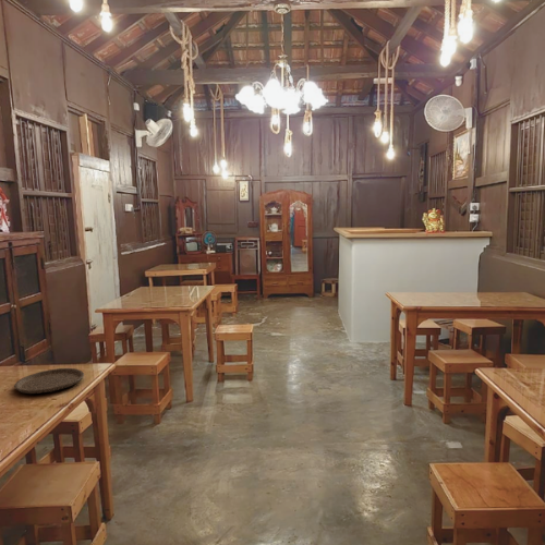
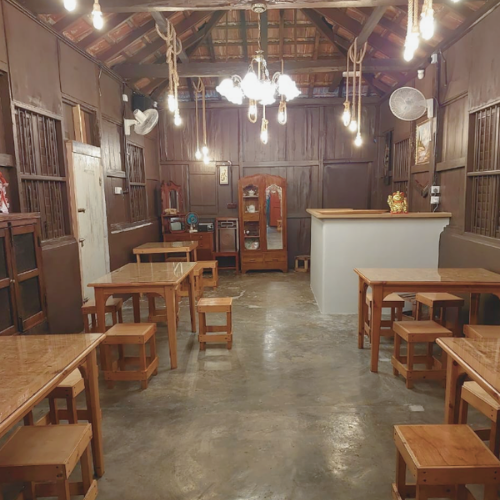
- plate (50, 380)
